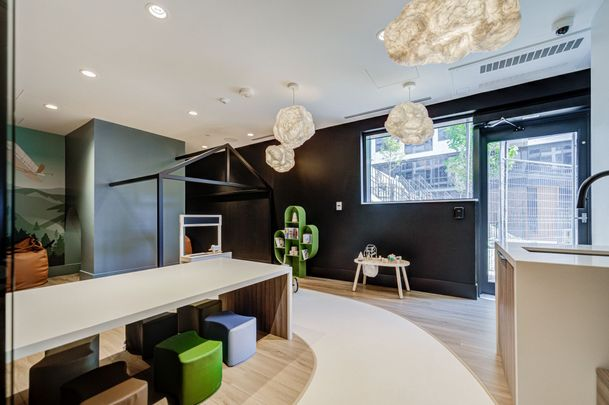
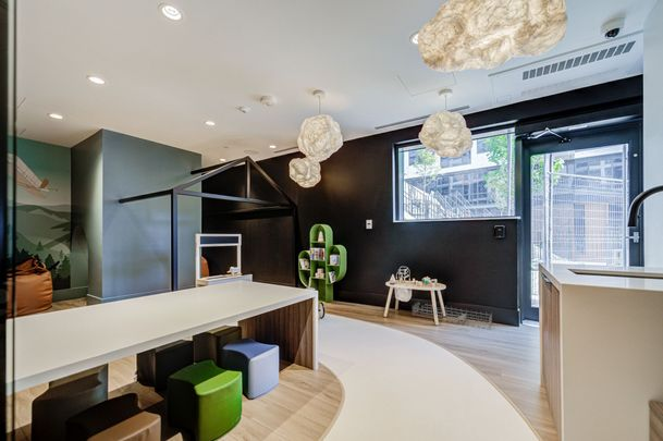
+ architectural model (451, 314)
